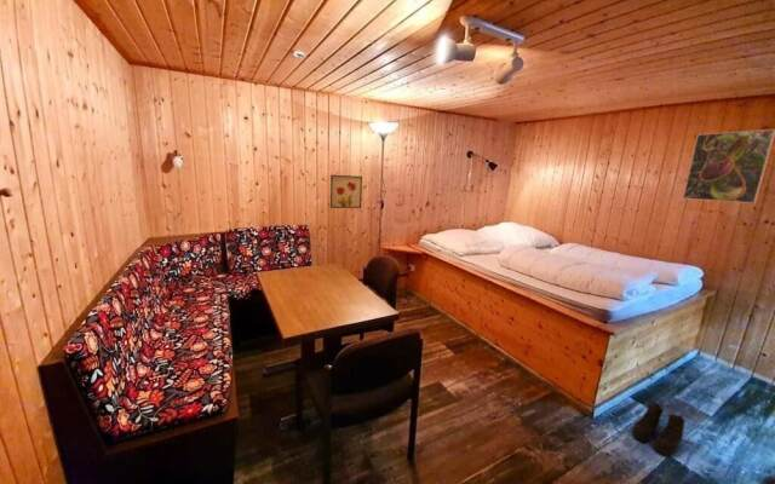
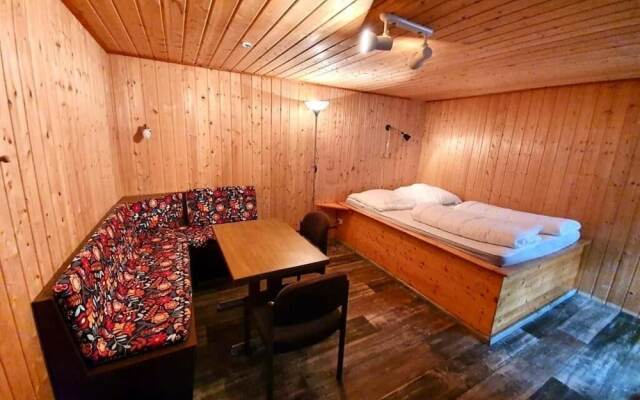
- boots (658, 425)
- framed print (724, 167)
- wall art (345, 191)
